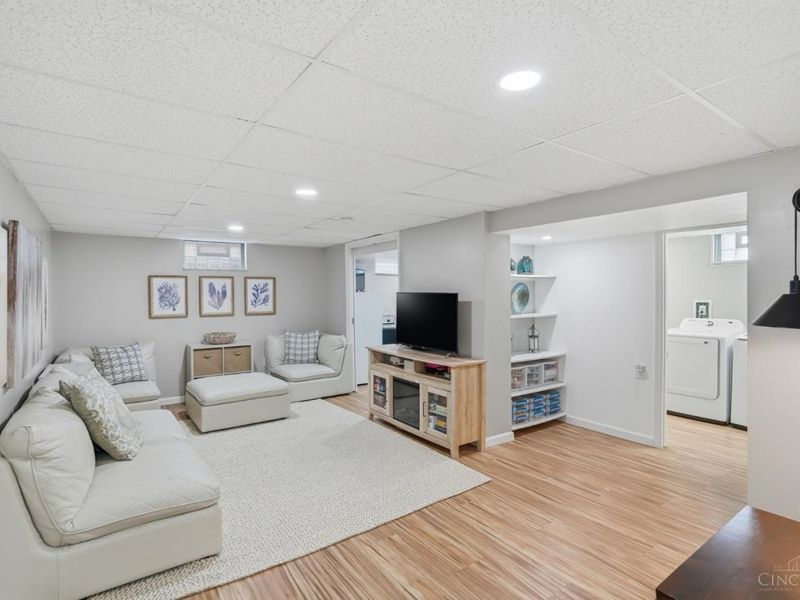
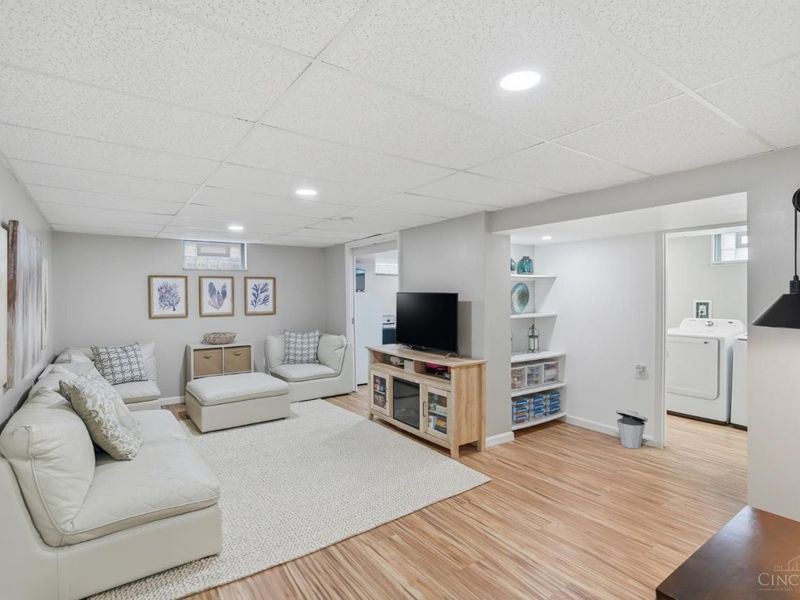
+ trash can (631, 427)
